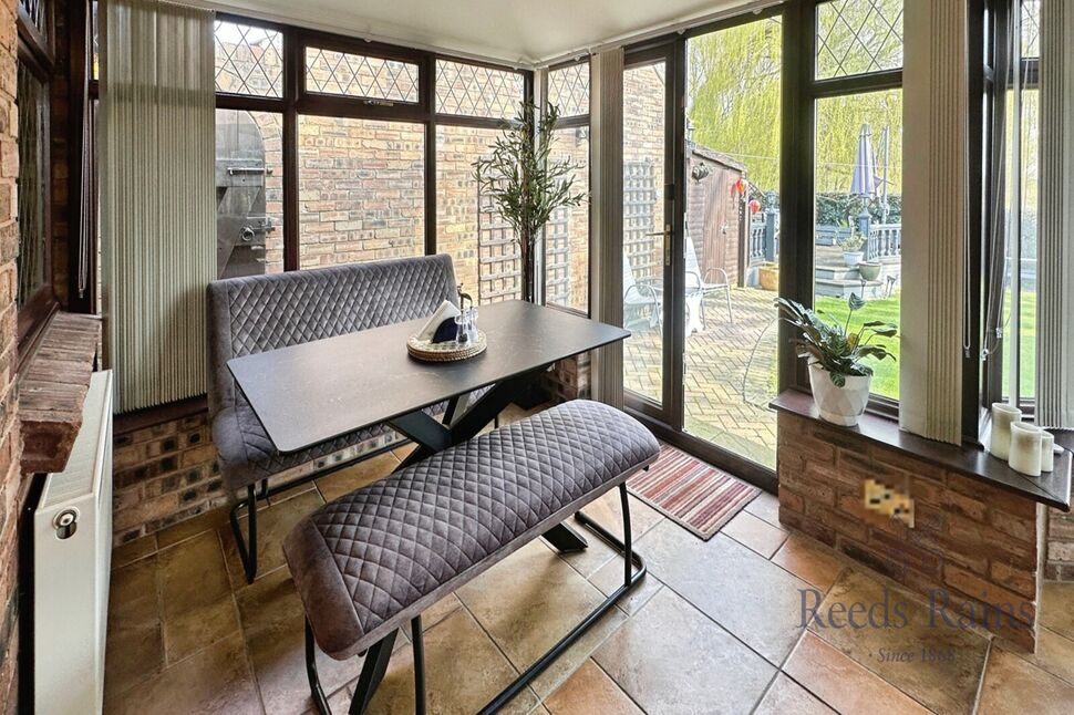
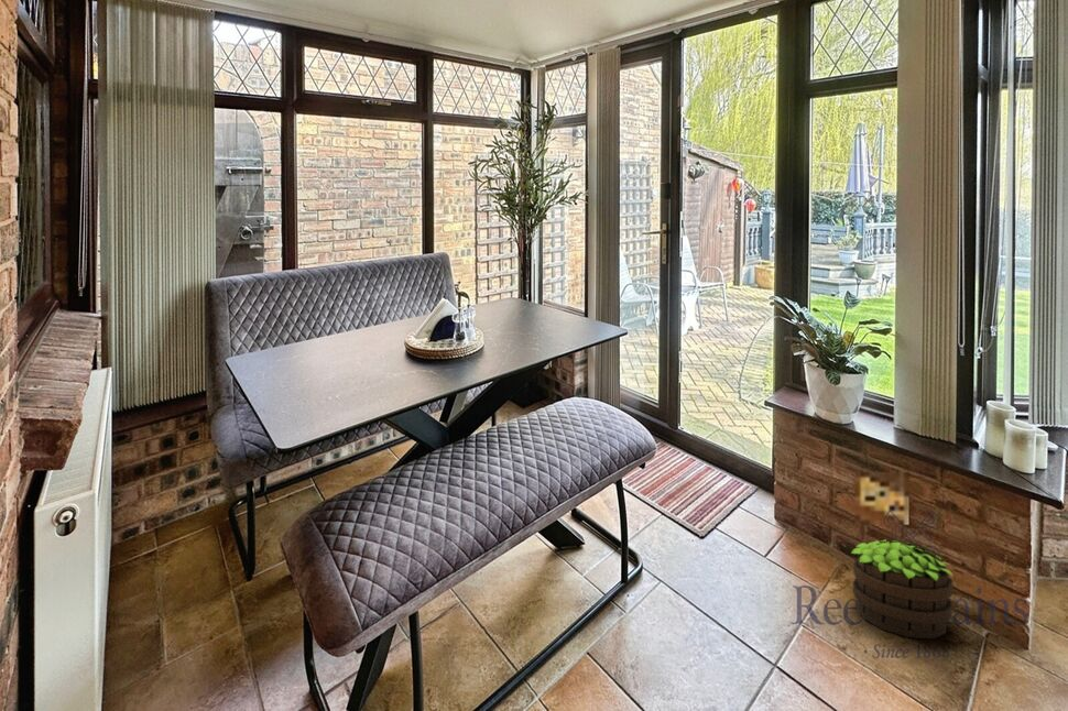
+ potted plant (901, 581)
